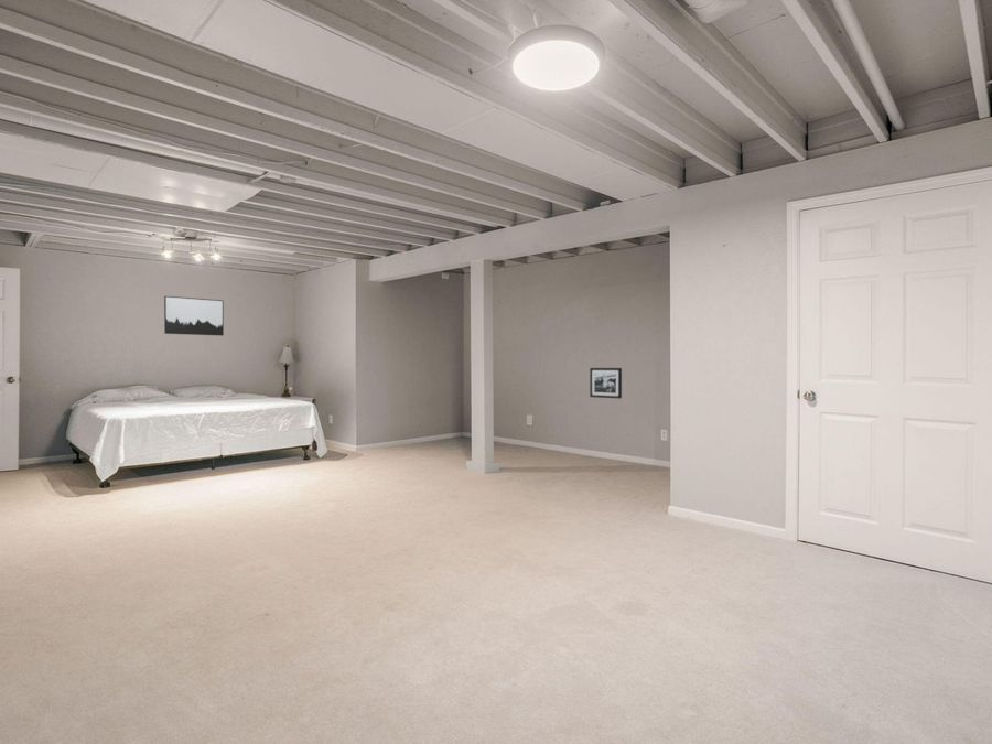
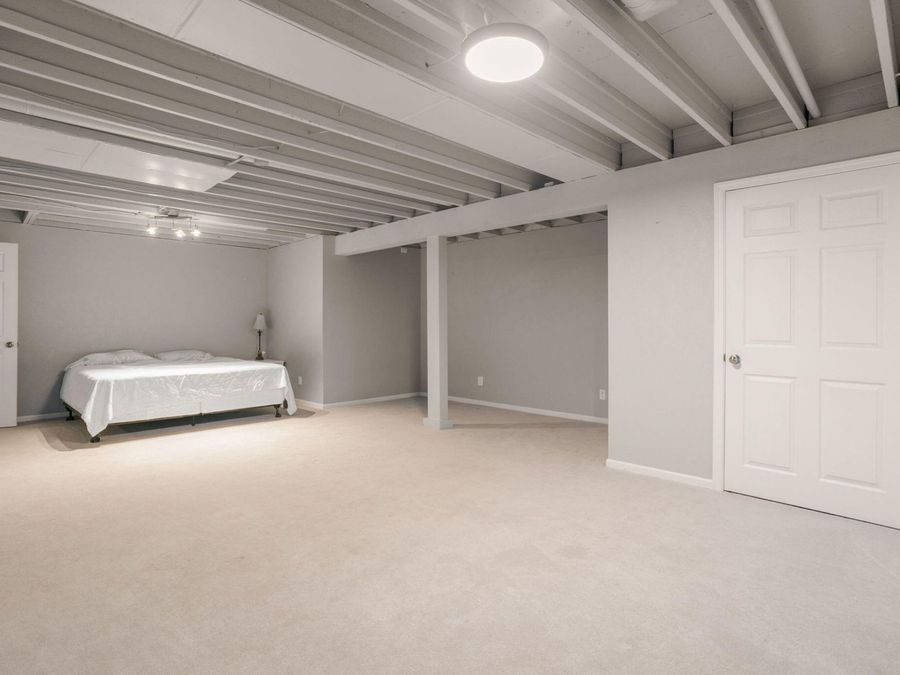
- wall art (194, 316)
- picture frame (605, 382)
